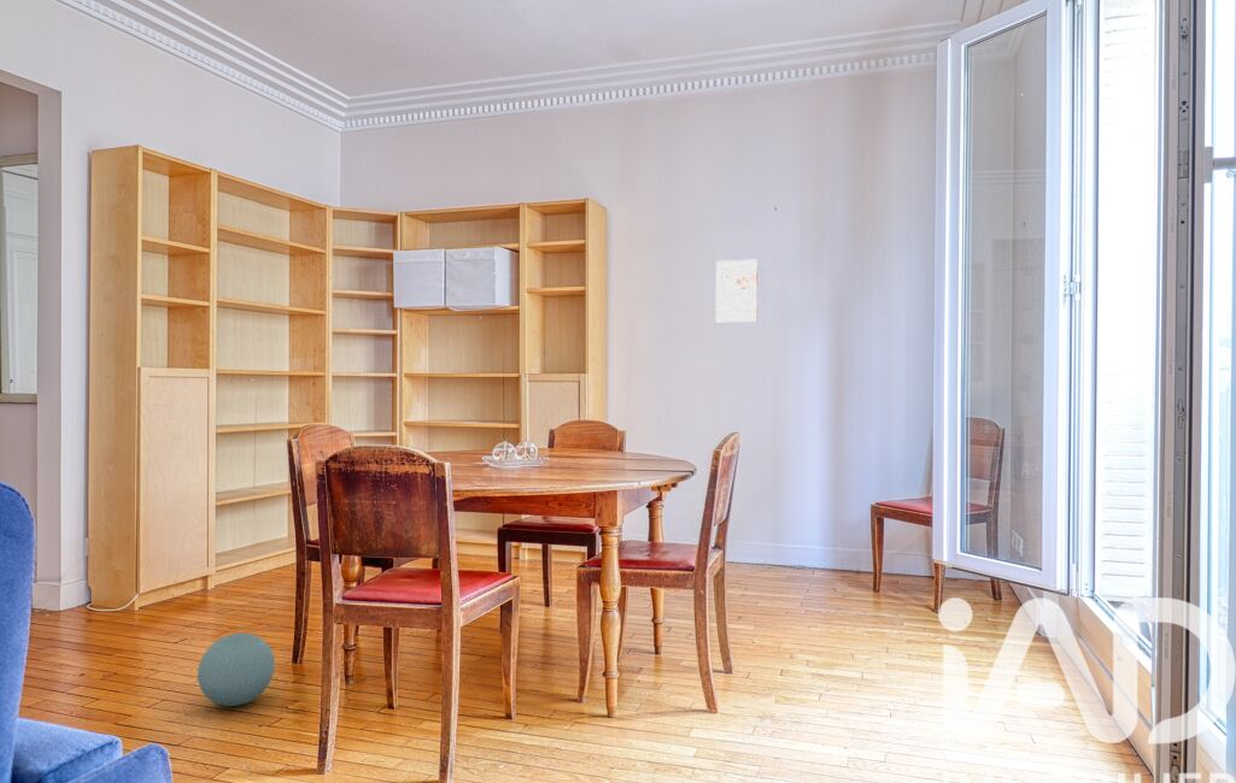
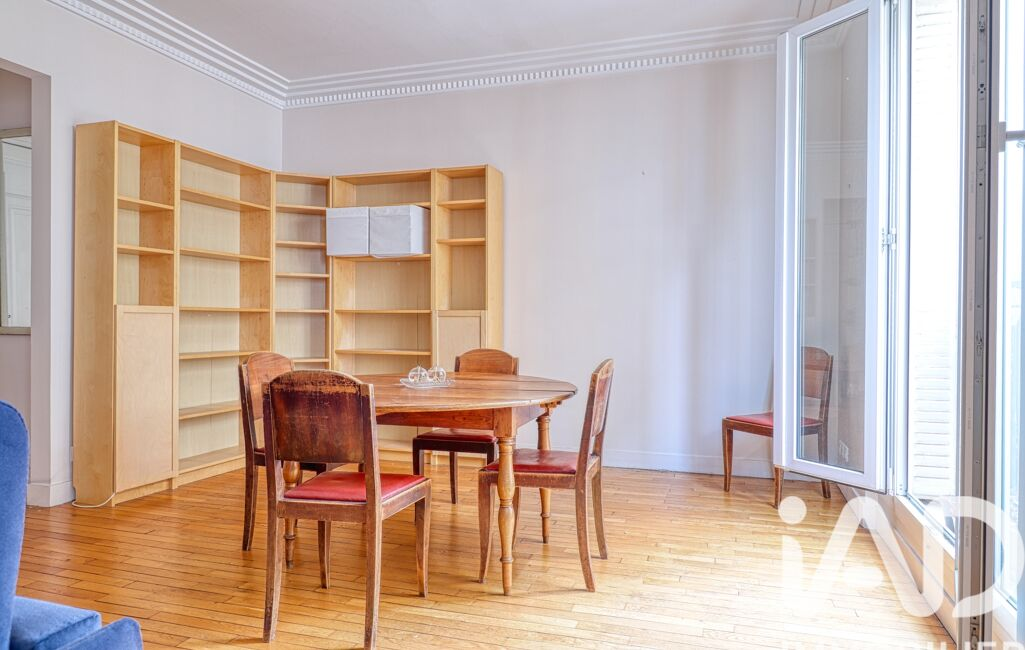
- wall art (736, 290)
- ball (236, 669)
